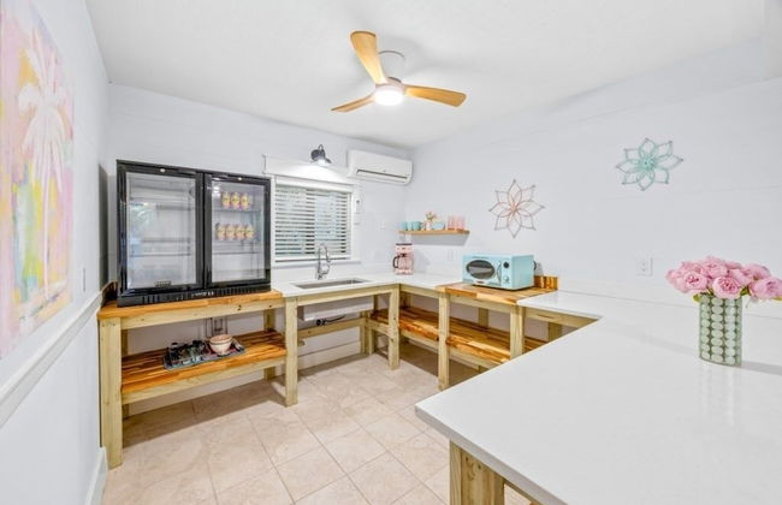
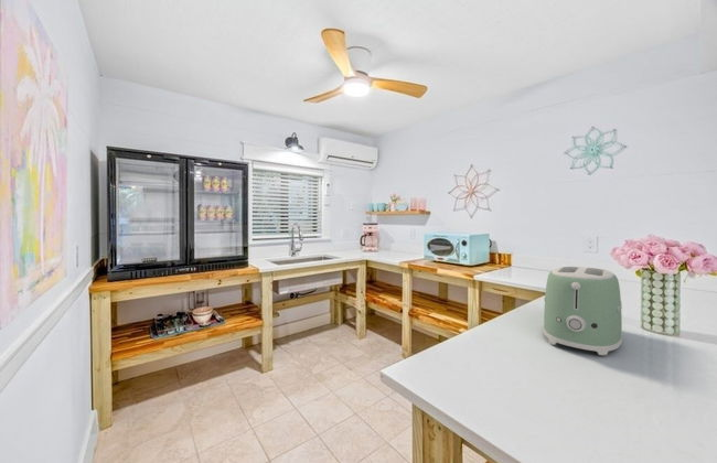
+ toaster (580, 302)
